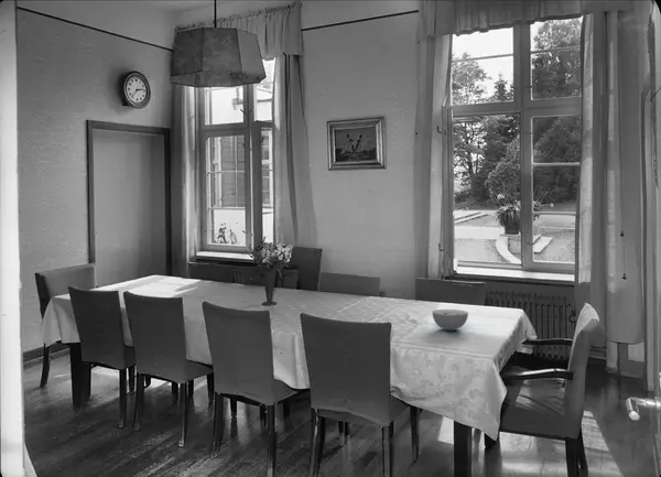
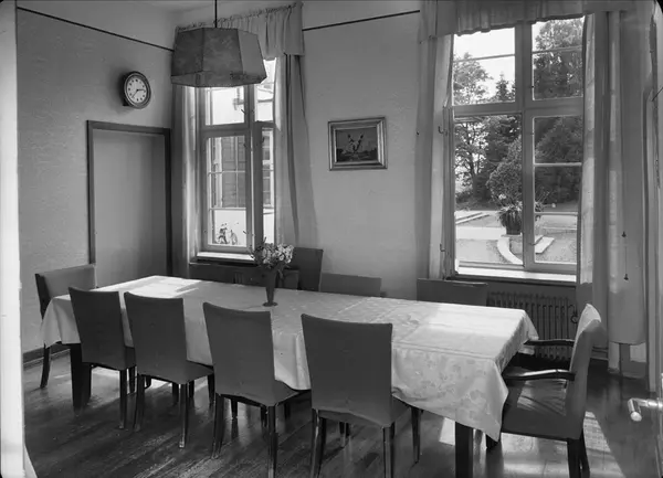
- cereal bowl (449, 321)
